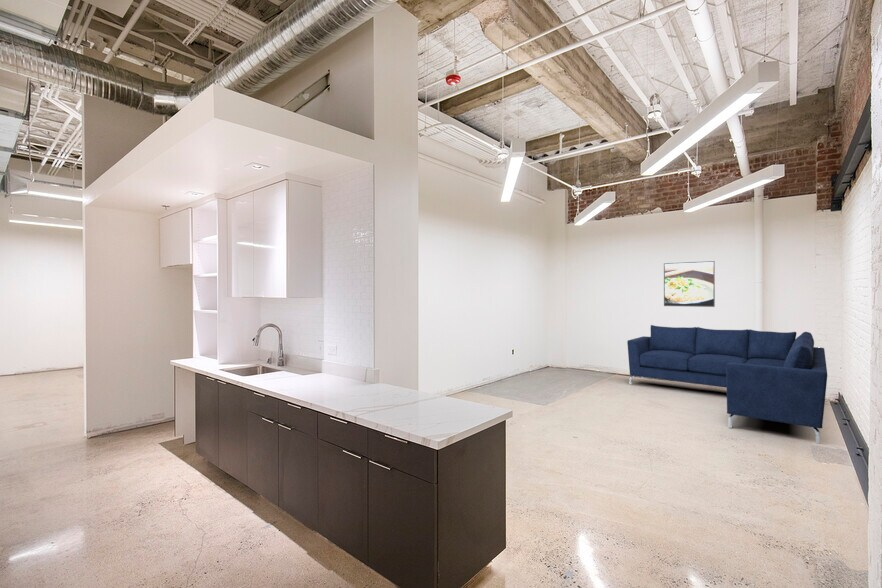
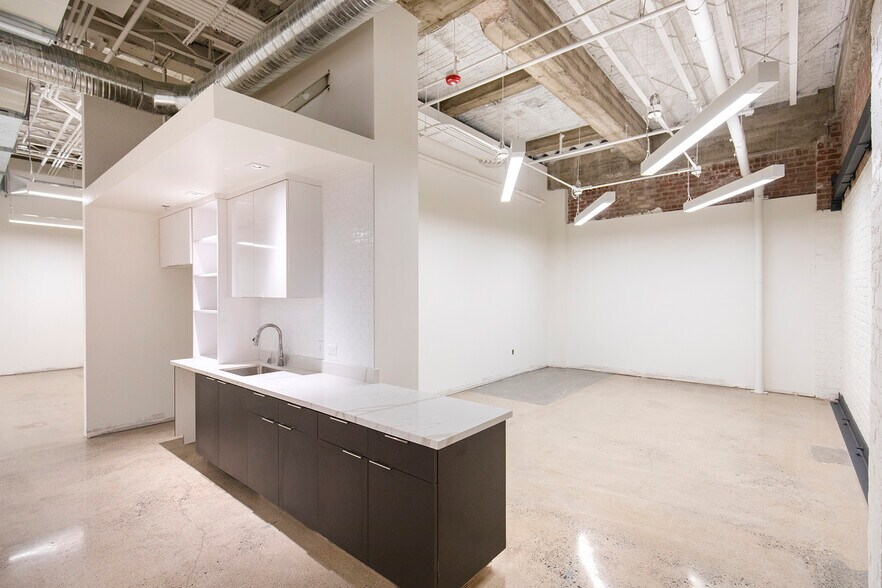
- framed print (688, 284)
- sofa (708, 366)
